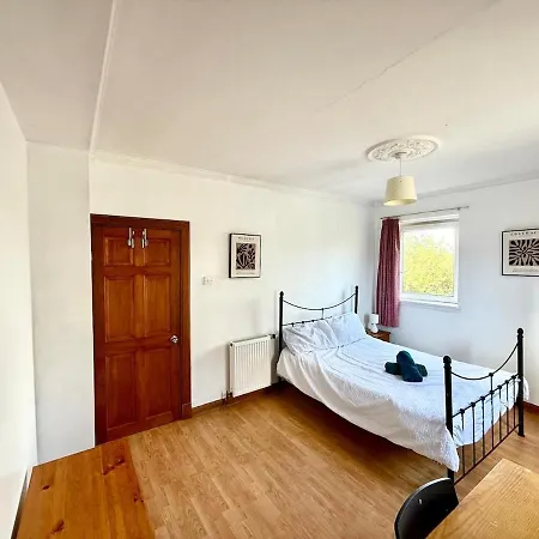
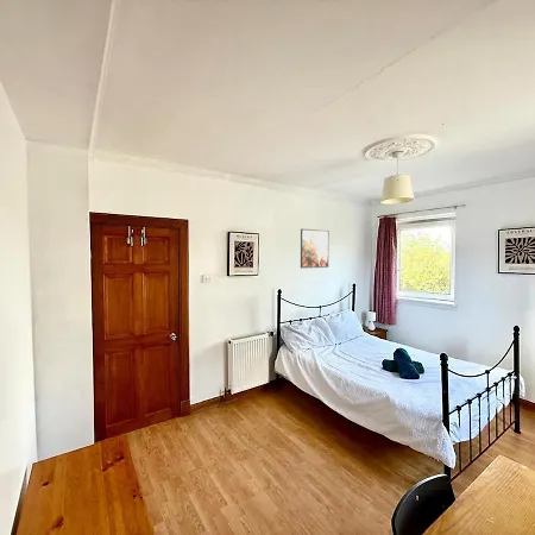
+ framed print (315, 248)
